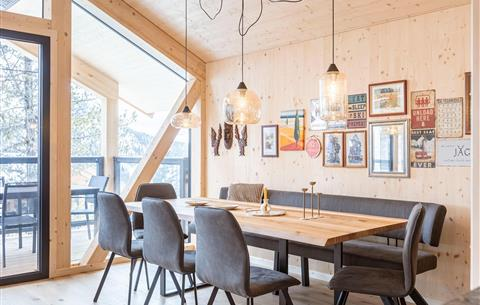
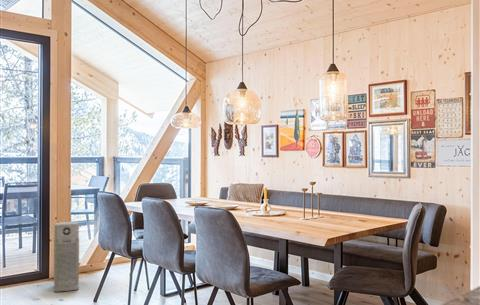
+ air purifier (66, 254)
